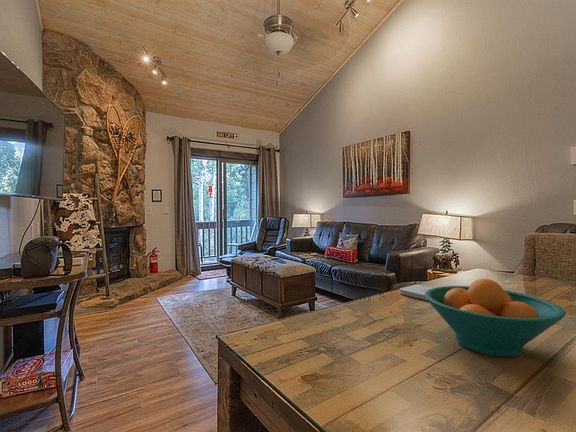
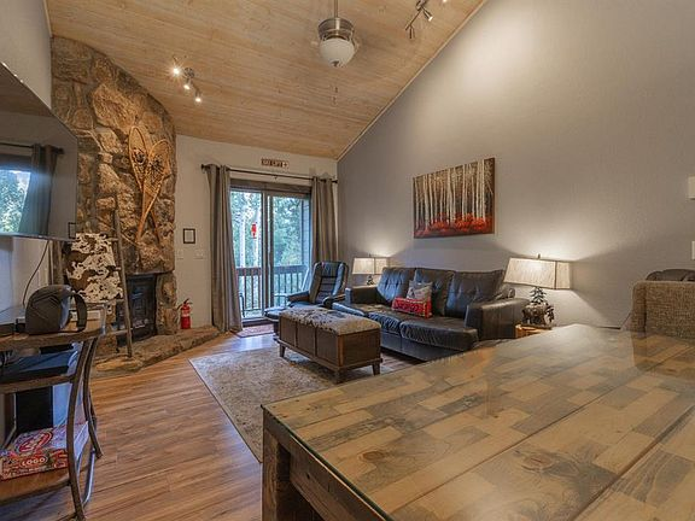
- fruit bowl (487, 312)
- notepad (431, 288)
